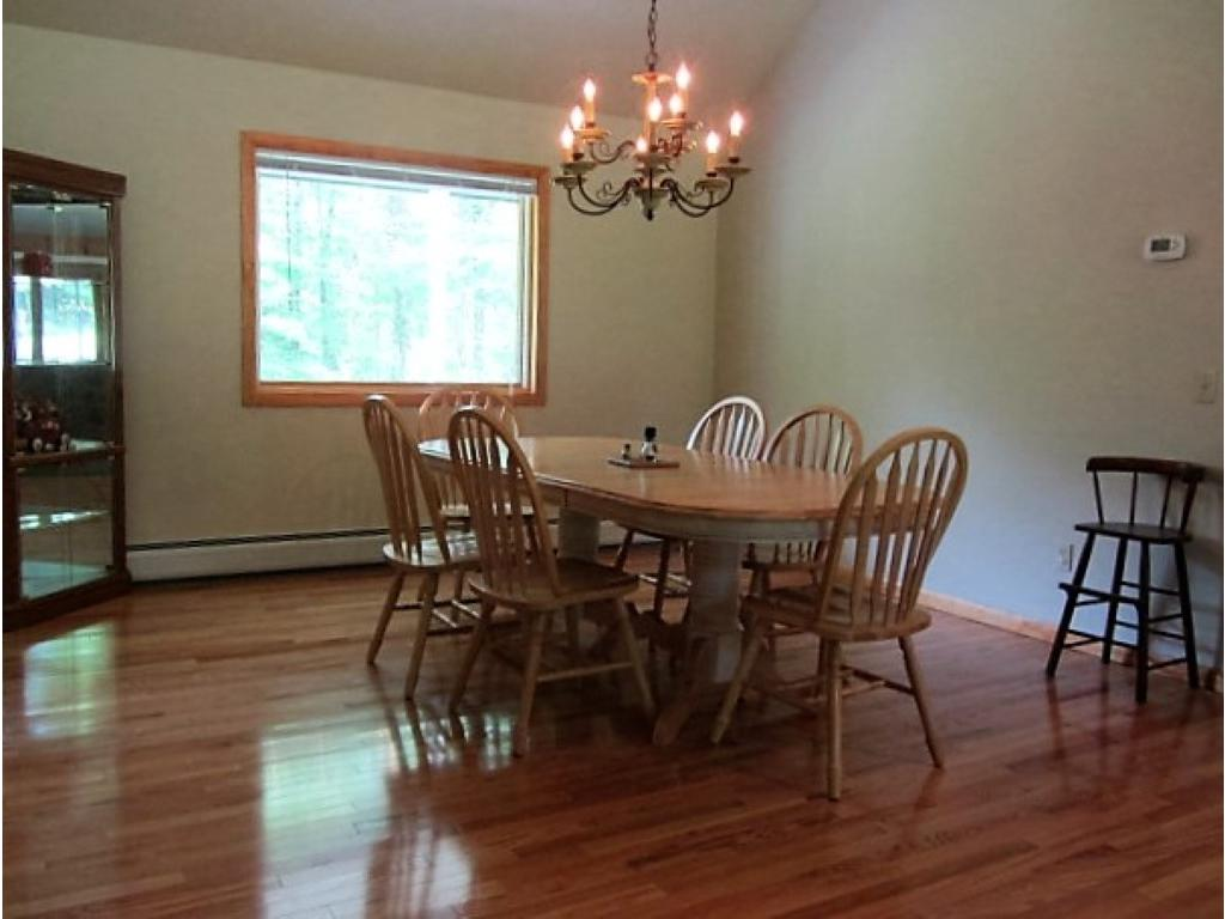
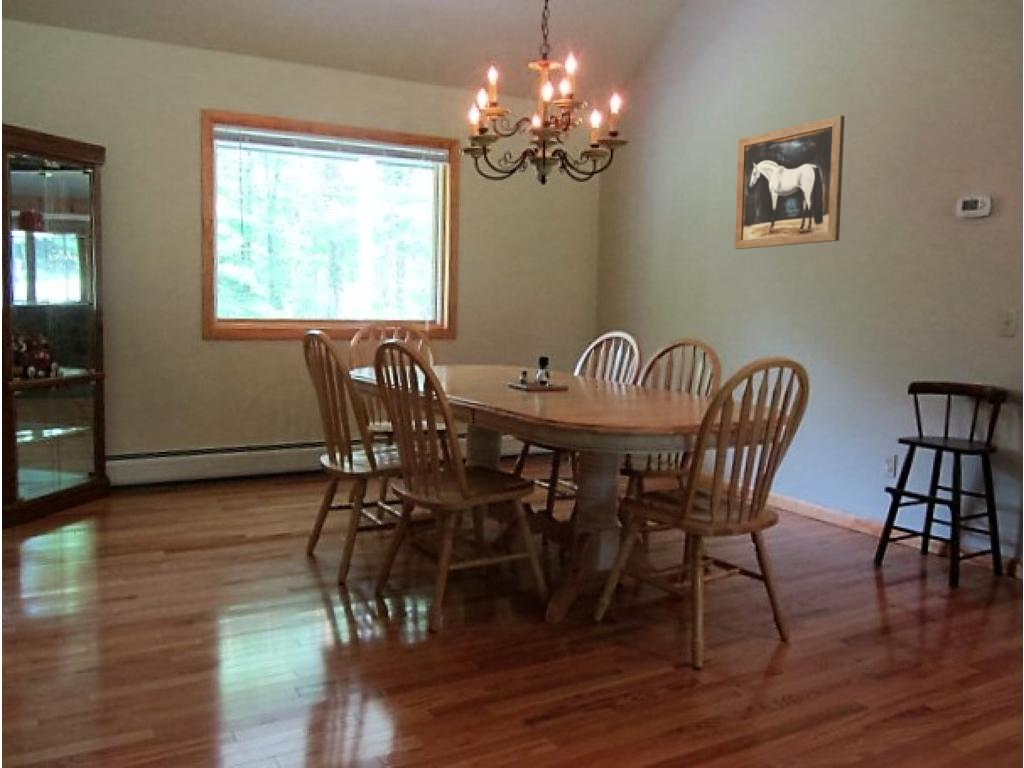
+ wall art (785, 186)
